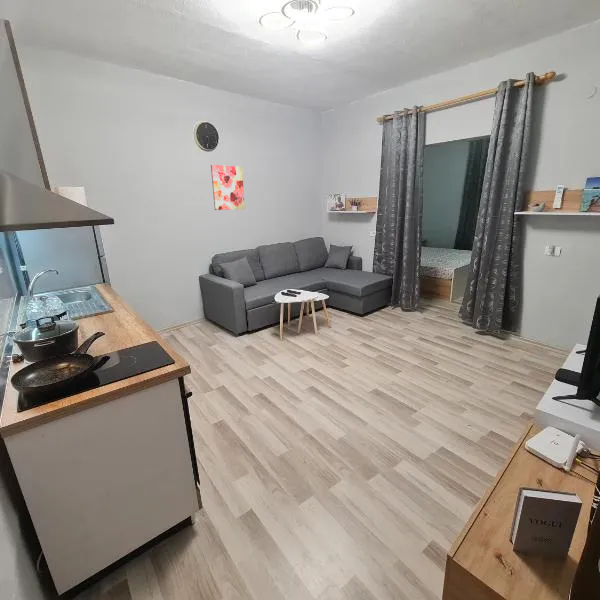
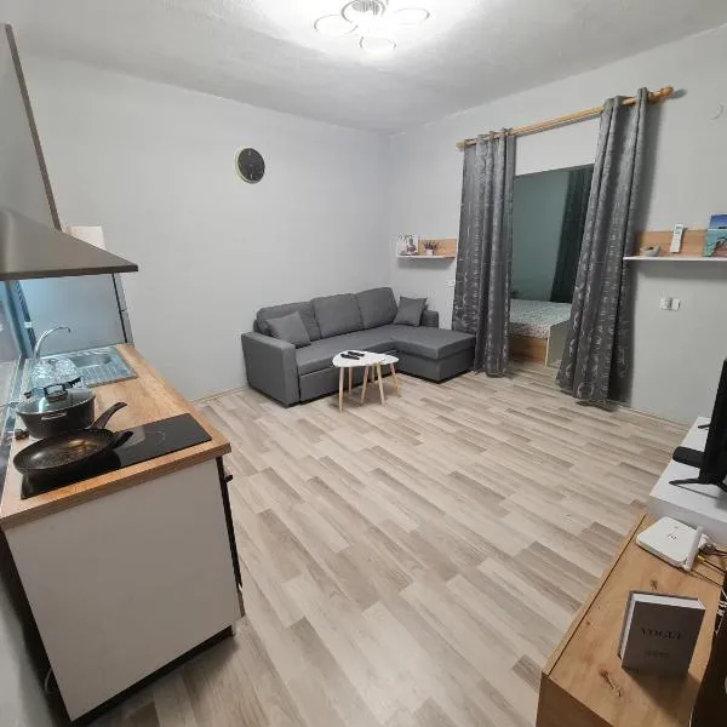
- wall art (228, 188)
